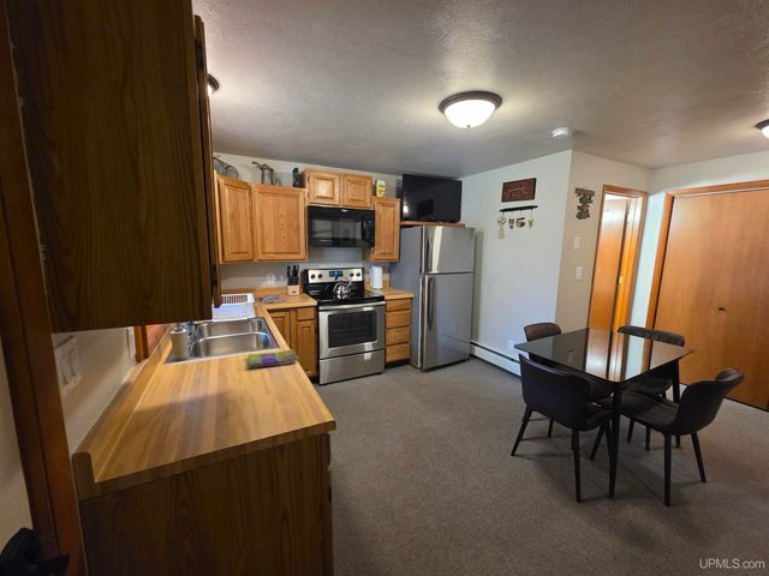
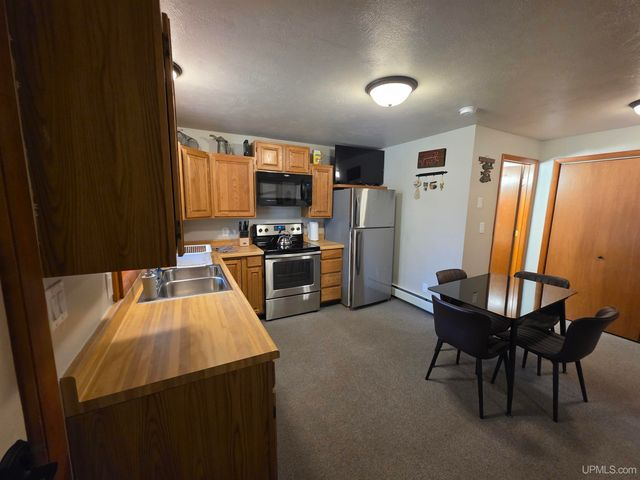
- dish towel (273, 358)
